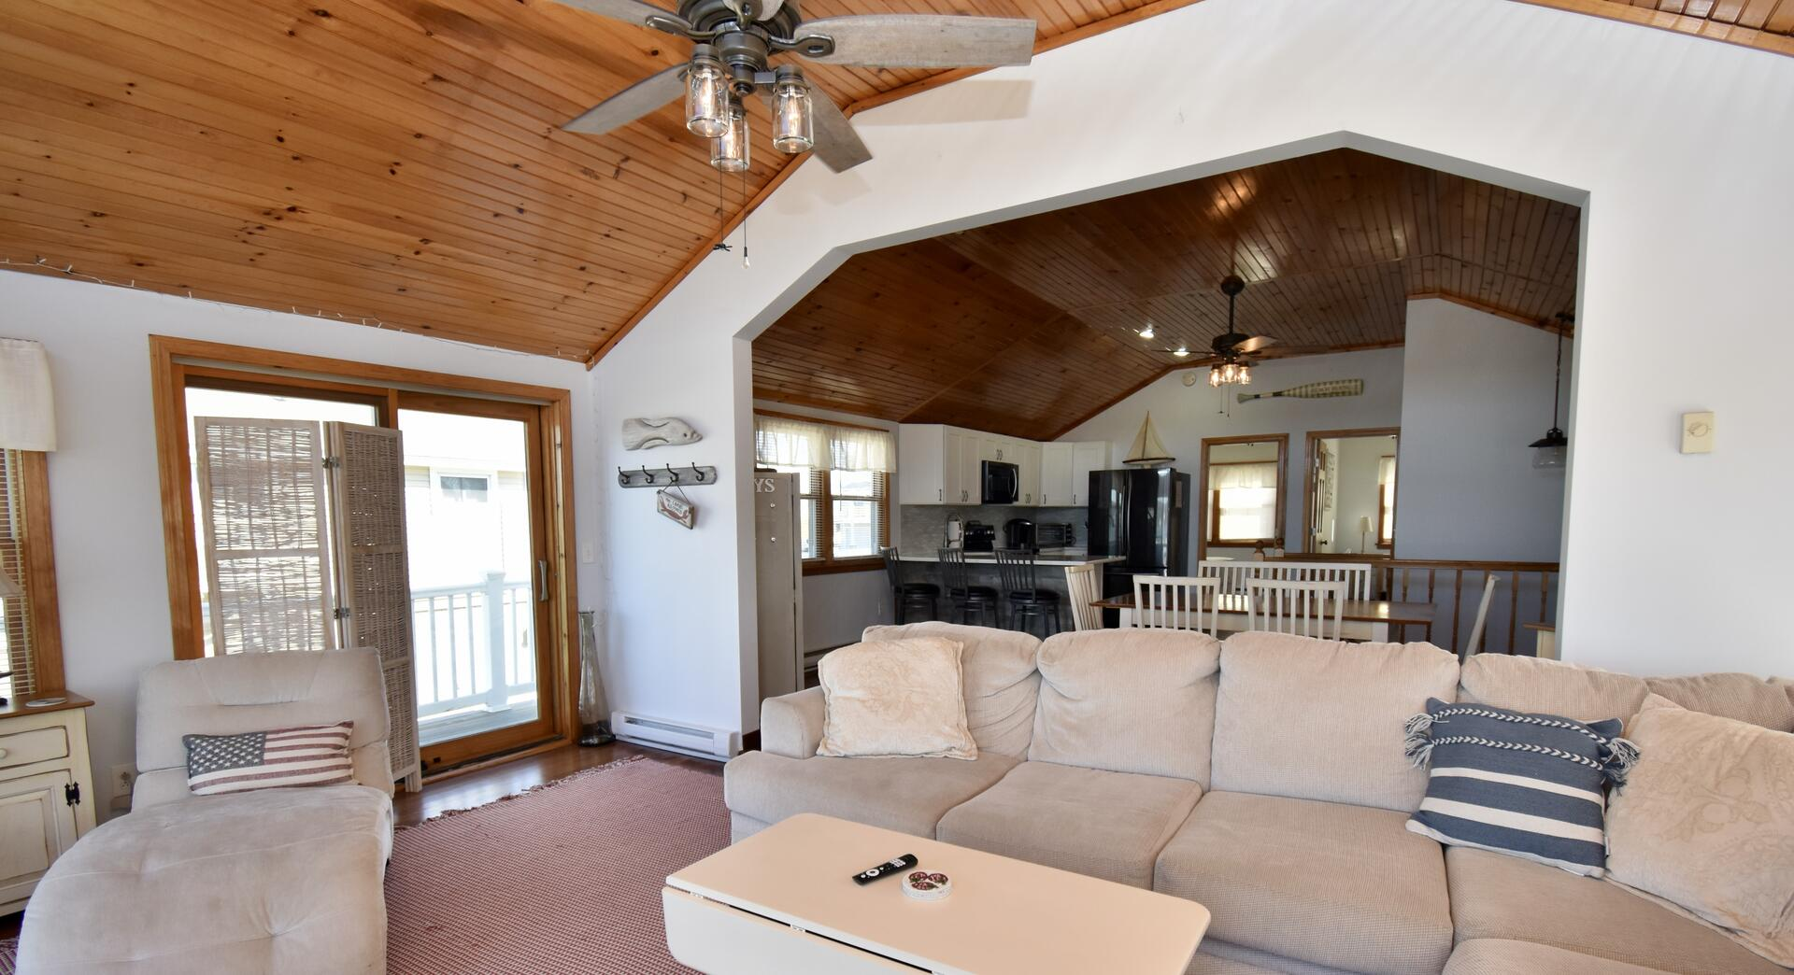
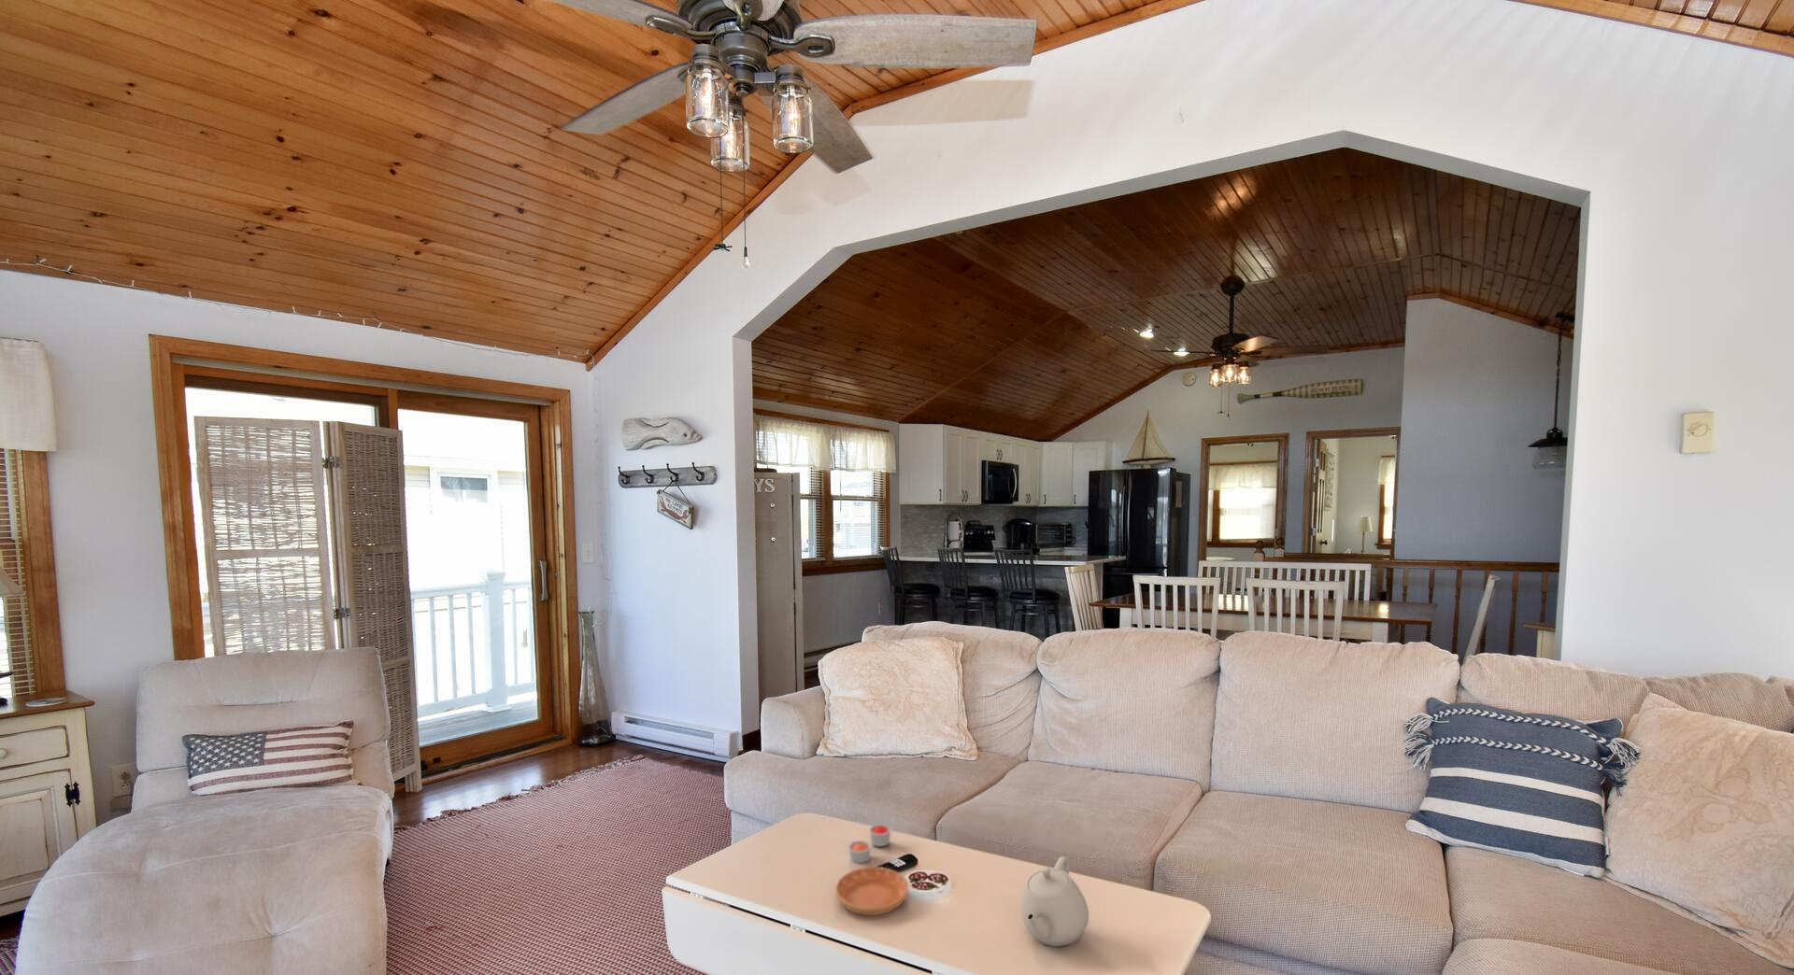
+ saucer (872, 892)
+ candle (869, 843)
+ teapot (1052, 904)
